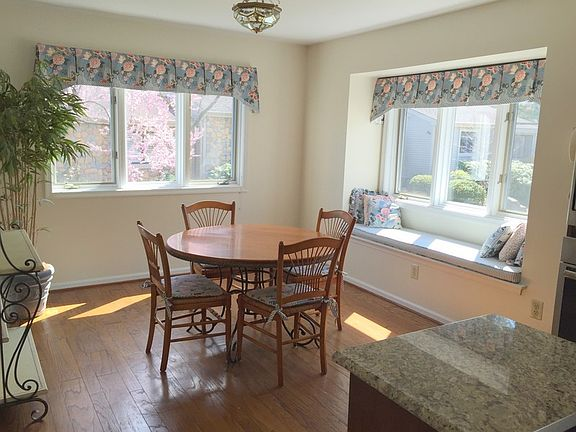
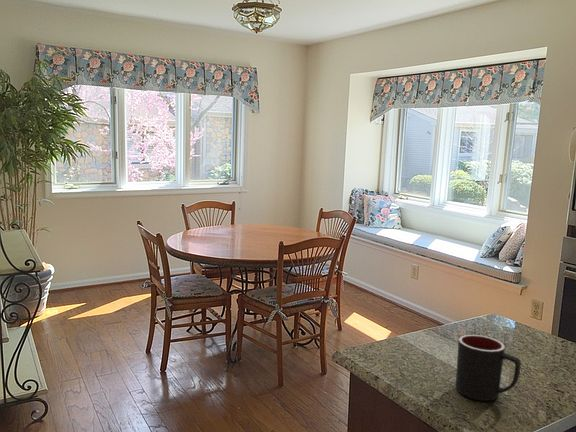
+ mug (486, 370)
